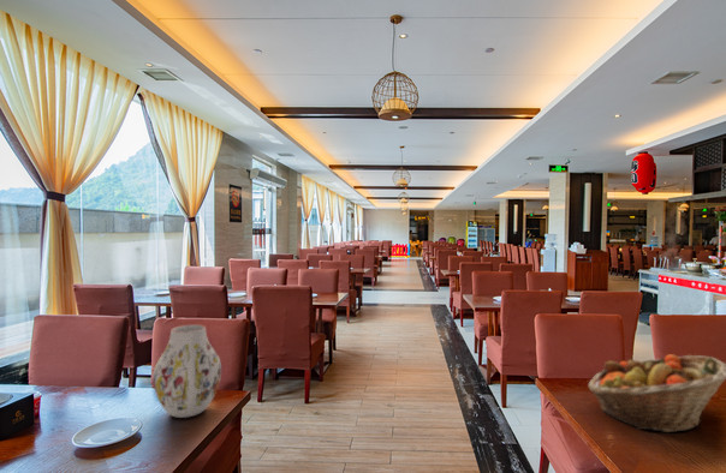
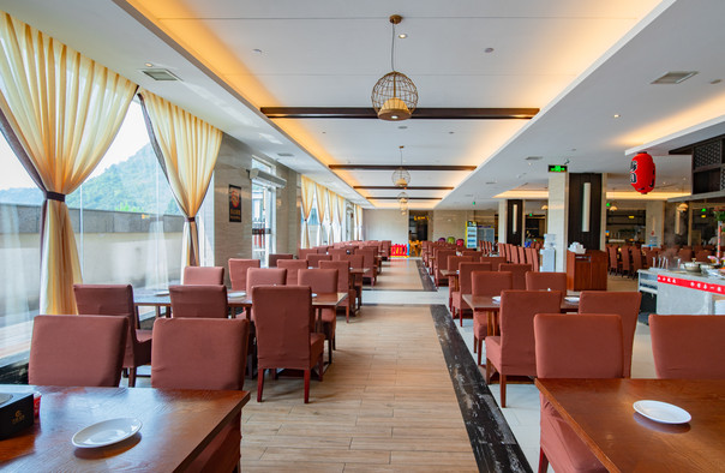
- fruit basket (654, 384)
- vase (188, 370)
